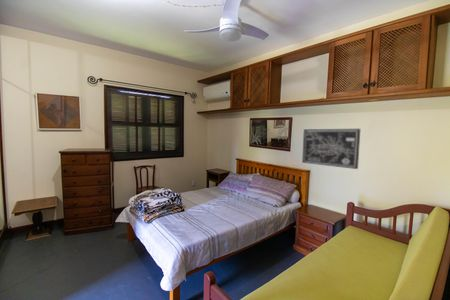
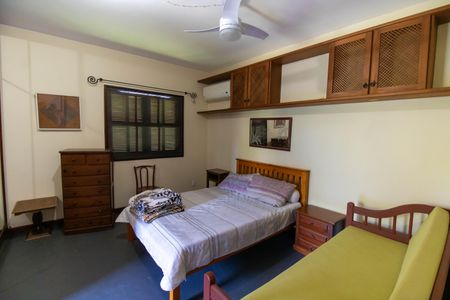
- wall art (328, 147)
